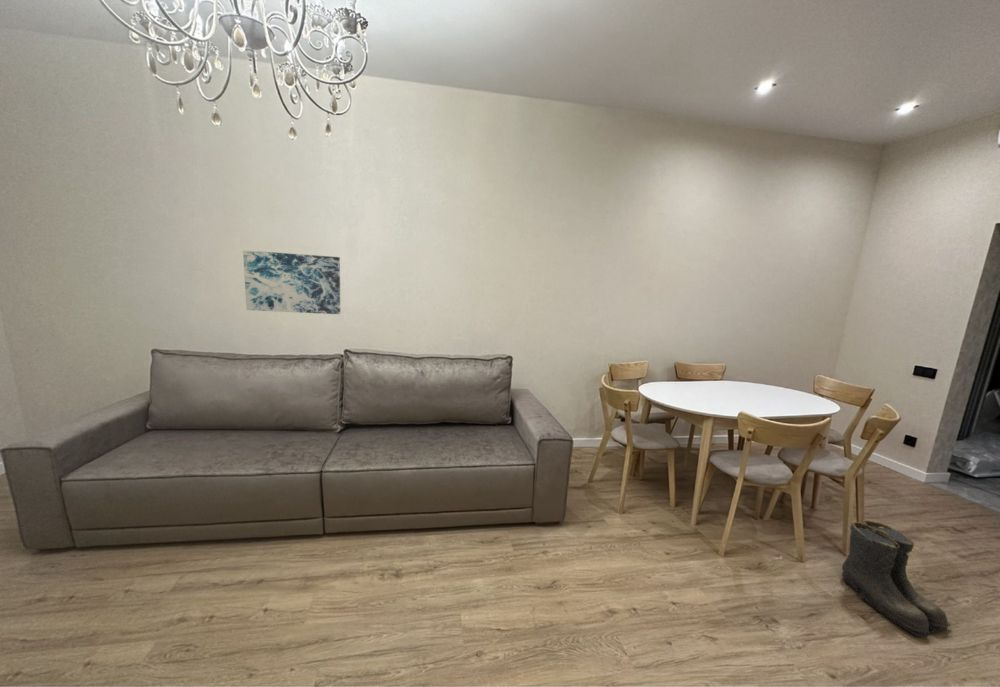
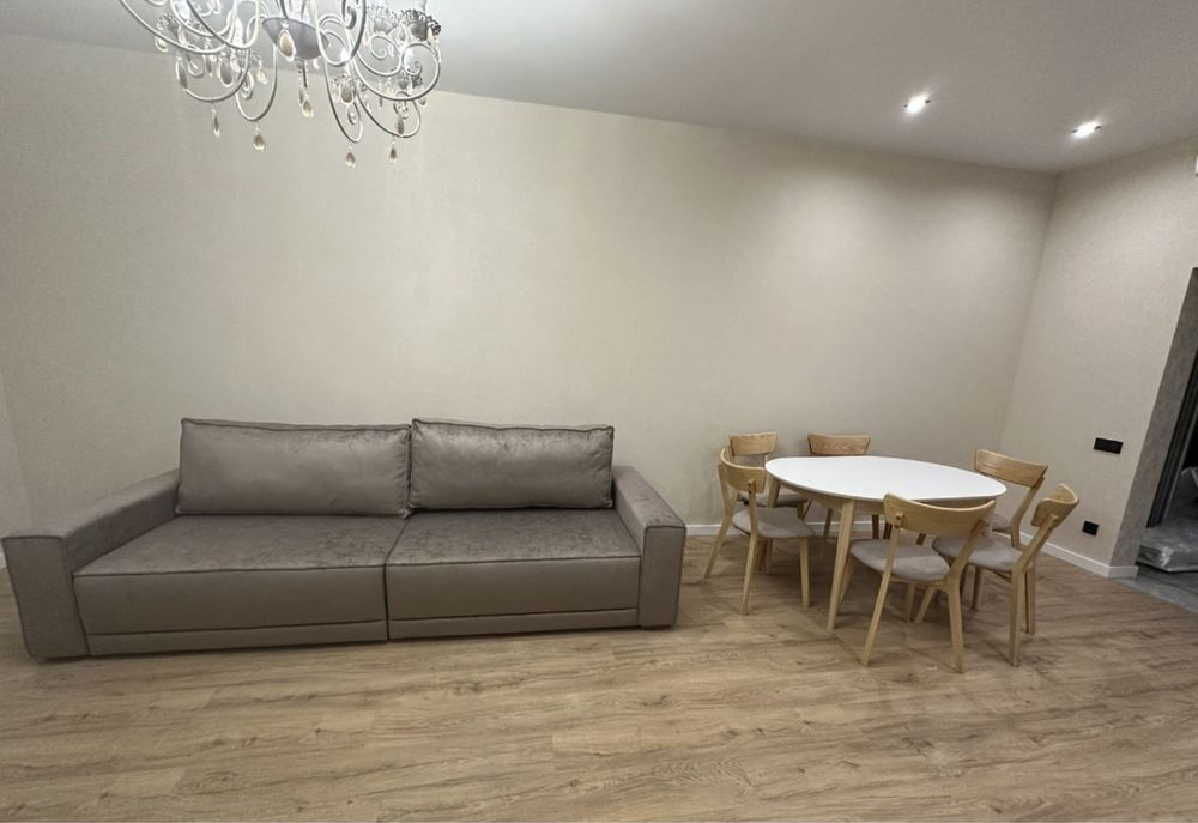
- wall art (293, 283)
- boots (895, 572)
